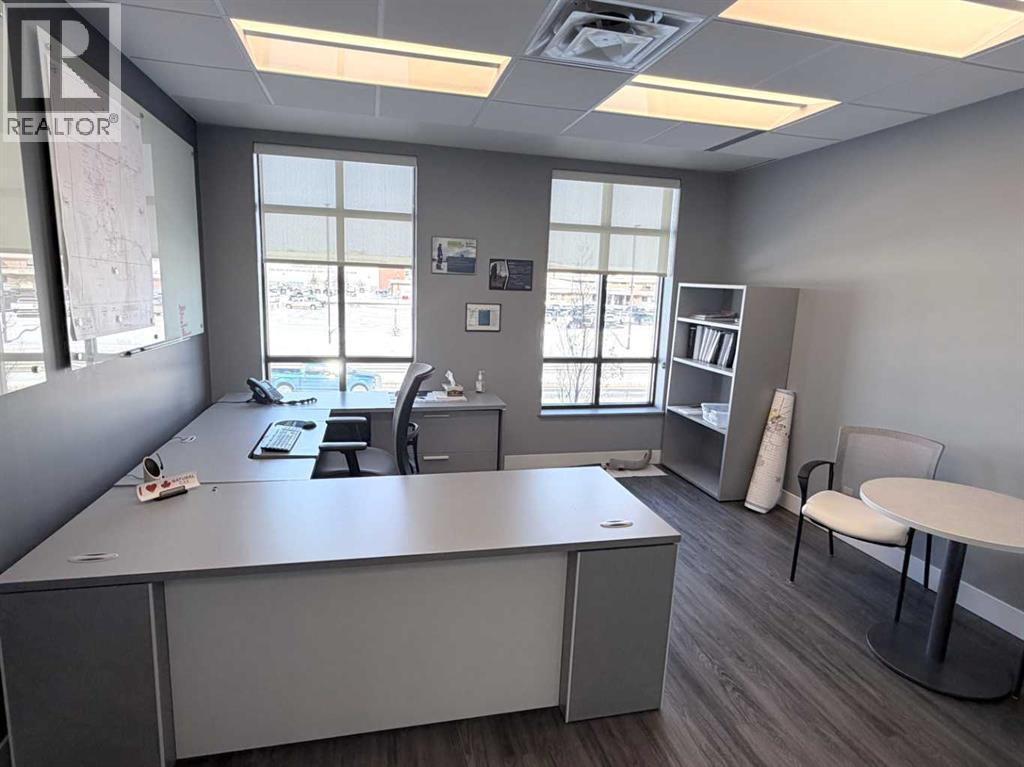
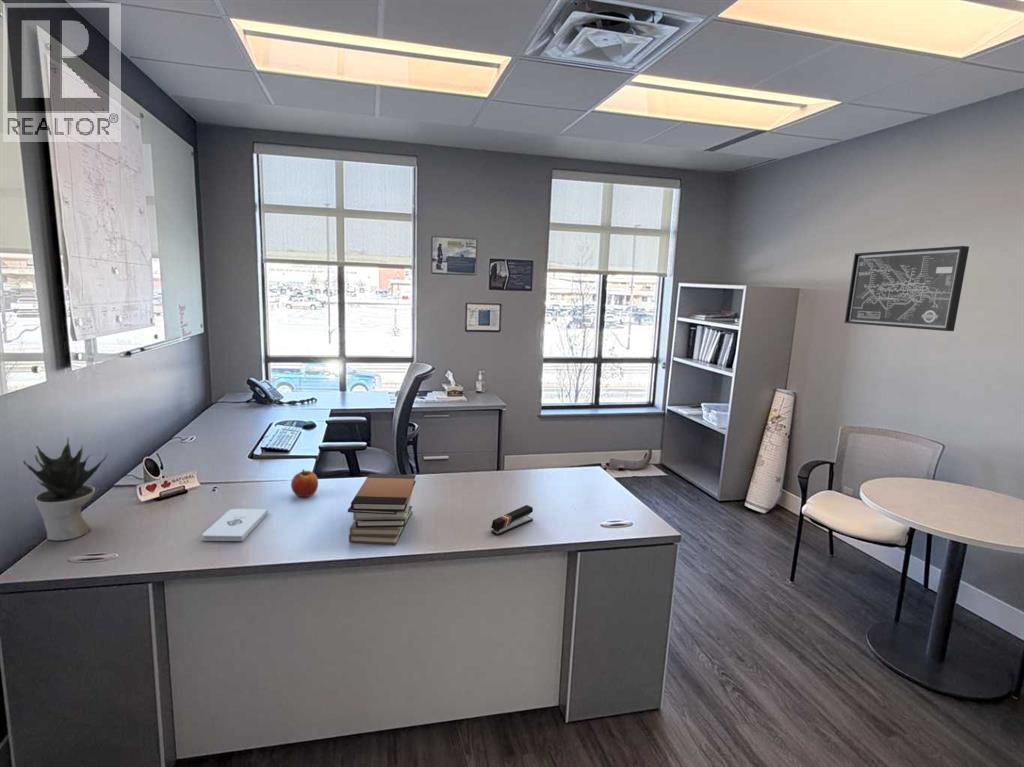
+ wall art (900, 288)
+ apple (305, 482)
+ book stack (384, 506)
+ notepad (236, 523)
+ potted plant (66, 486)
+ stapler (512, 519)
